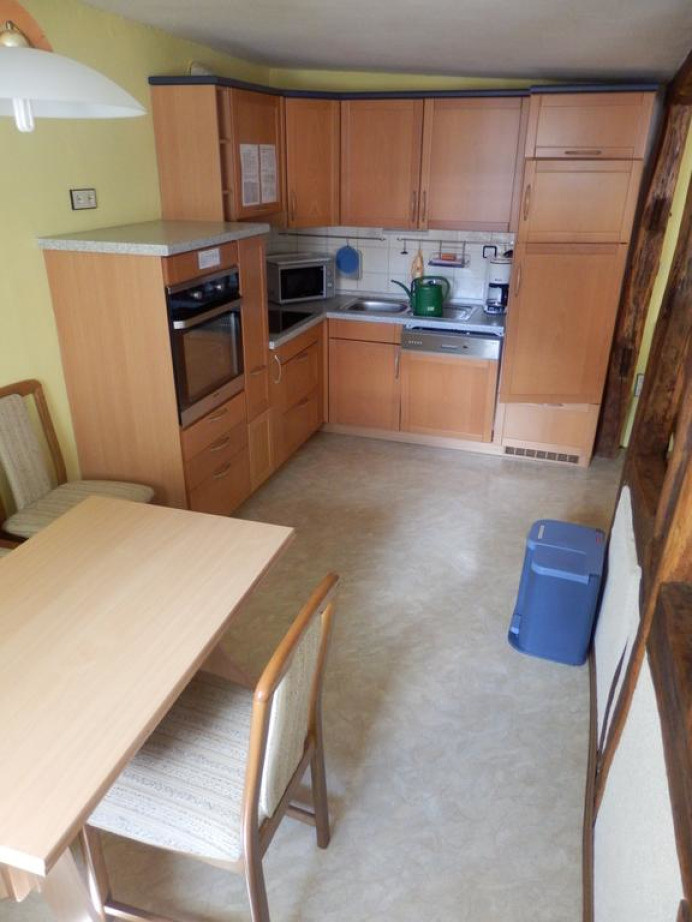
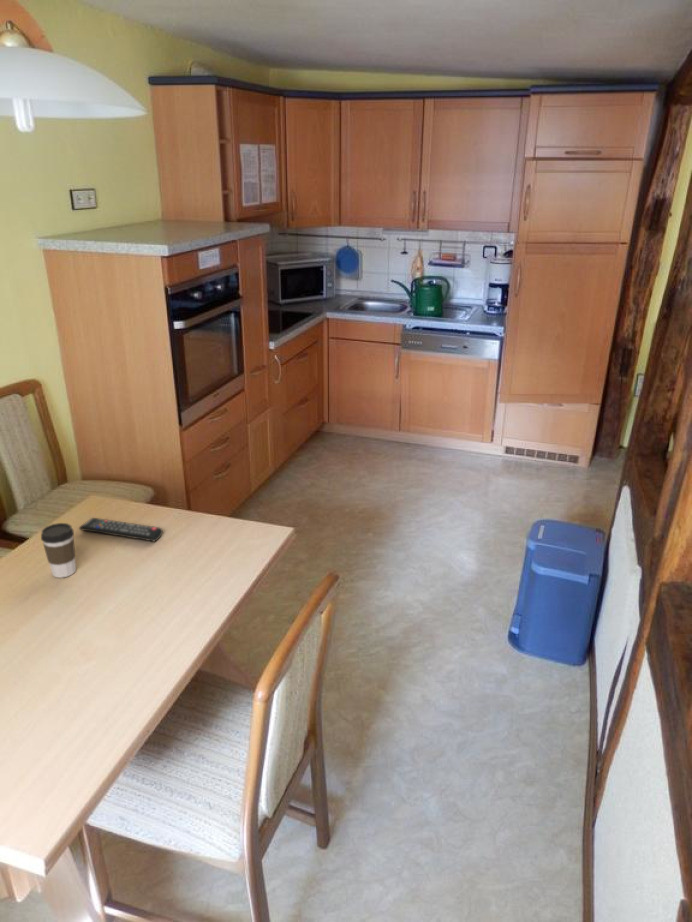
+ remote control (120, 530)
+ coffee cup (60, 550)
